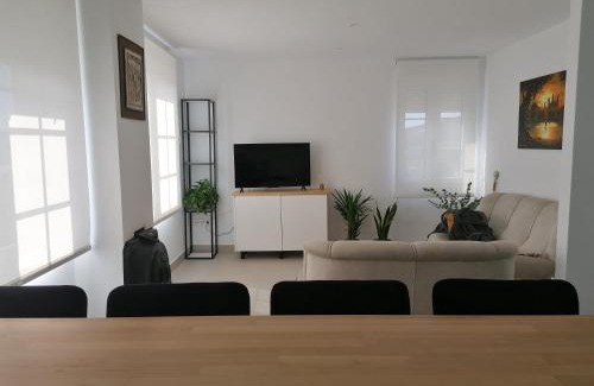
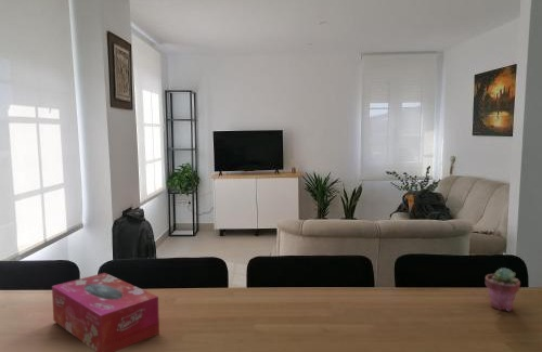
+ tissue box (103, 309)
+ potted succulent (502, 287)
